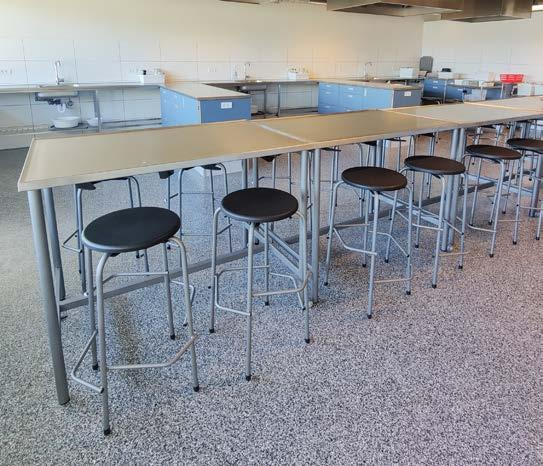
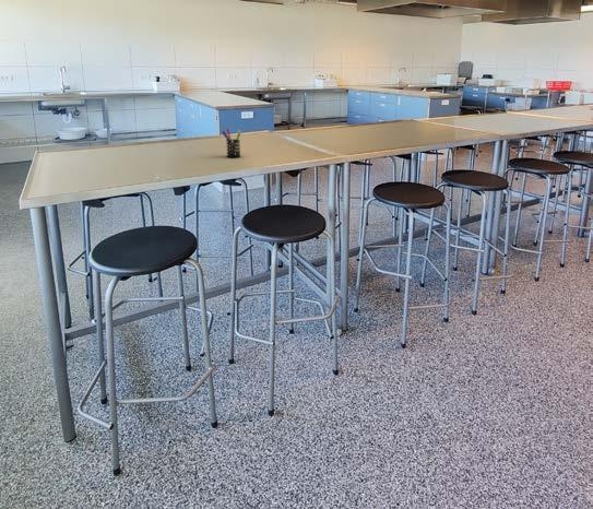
+ pen holder (233, 142)
